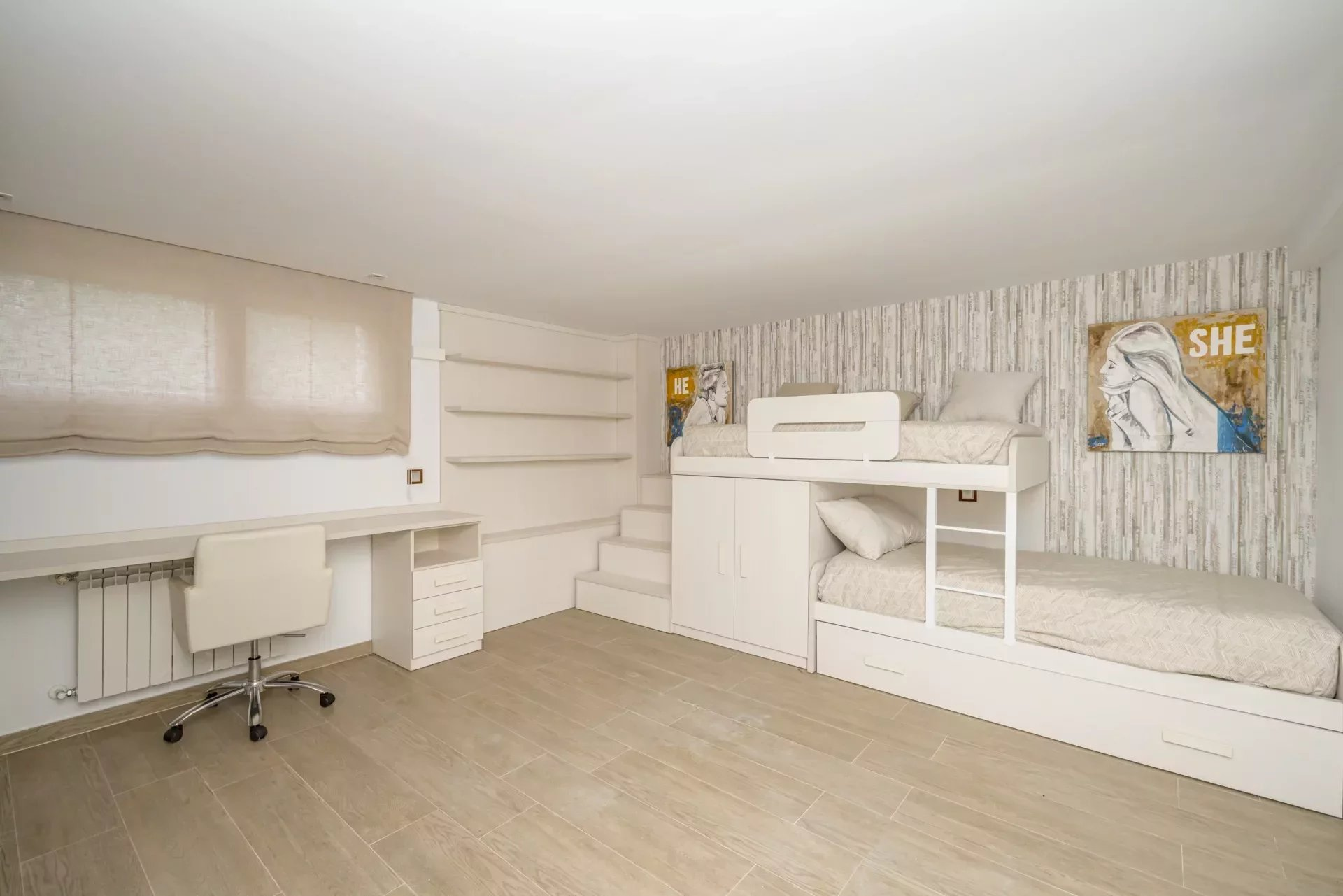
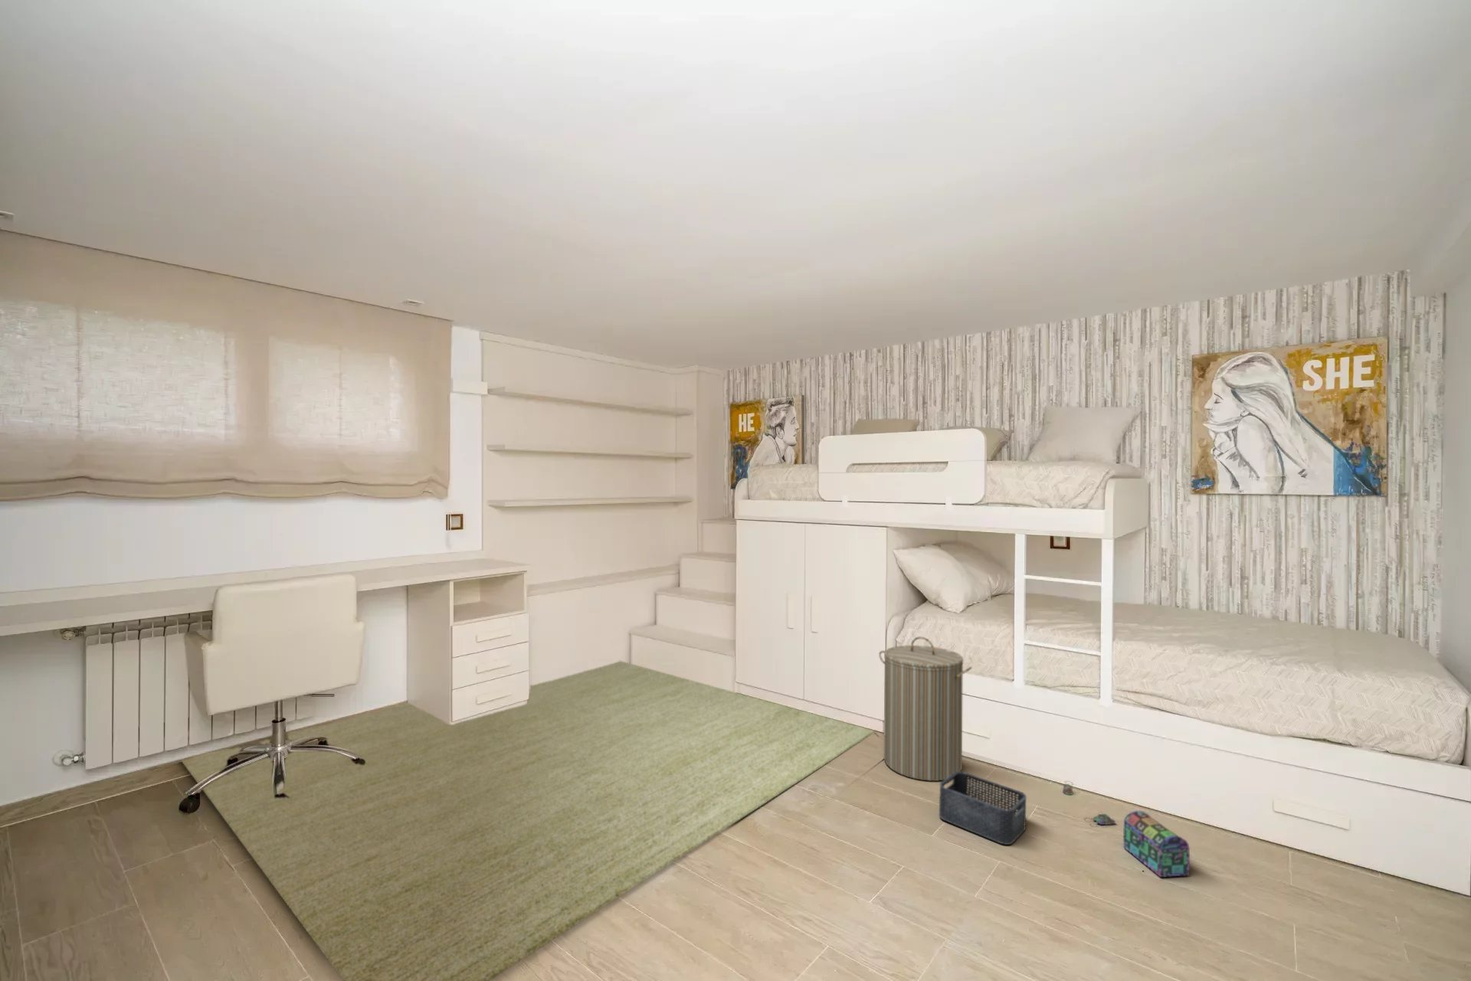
+ storage bin (981, 806)
+ treasure chest (1113, 819)
+ laundry hamper (922, 700)
+ rug (503, 724)
